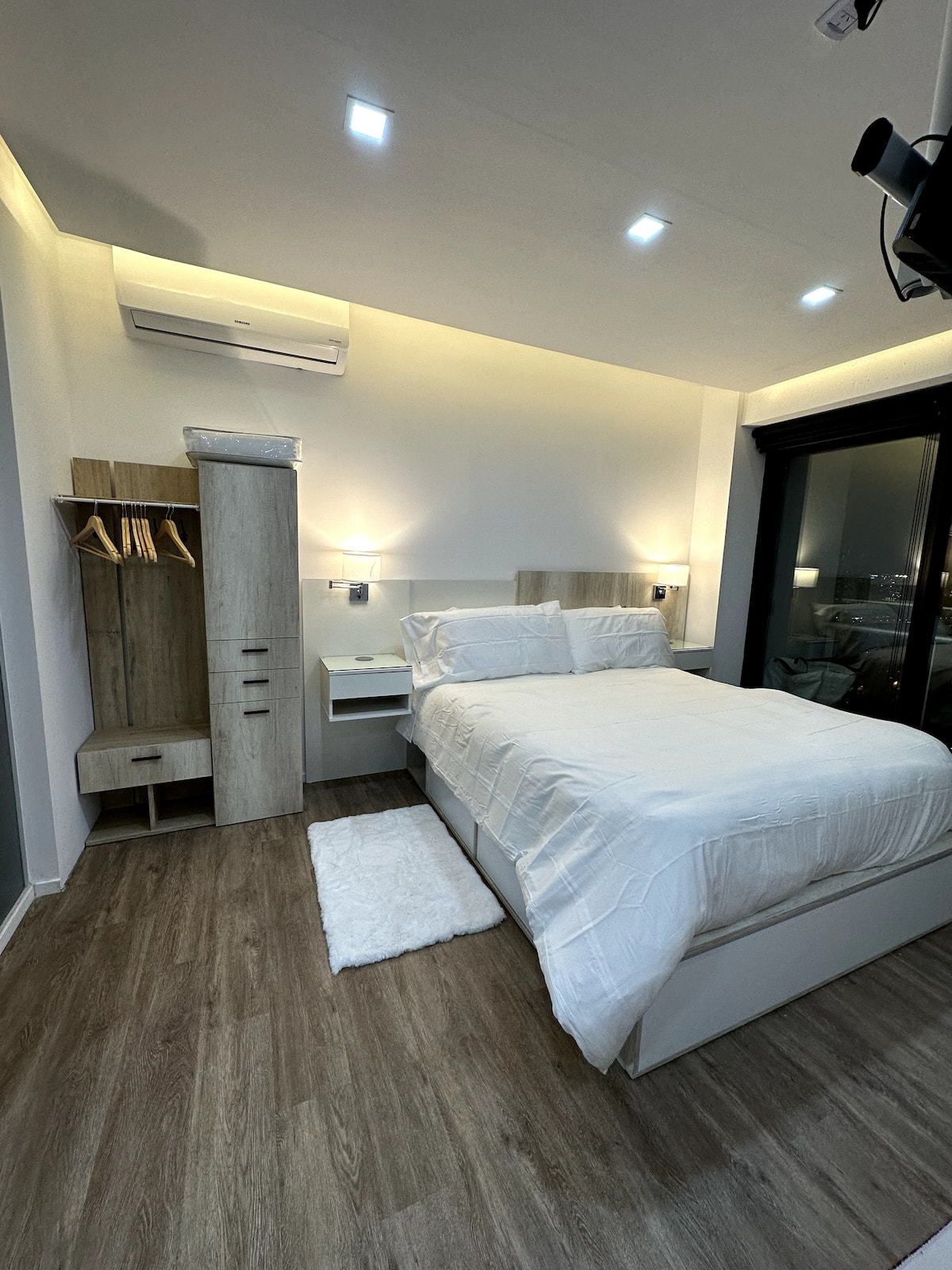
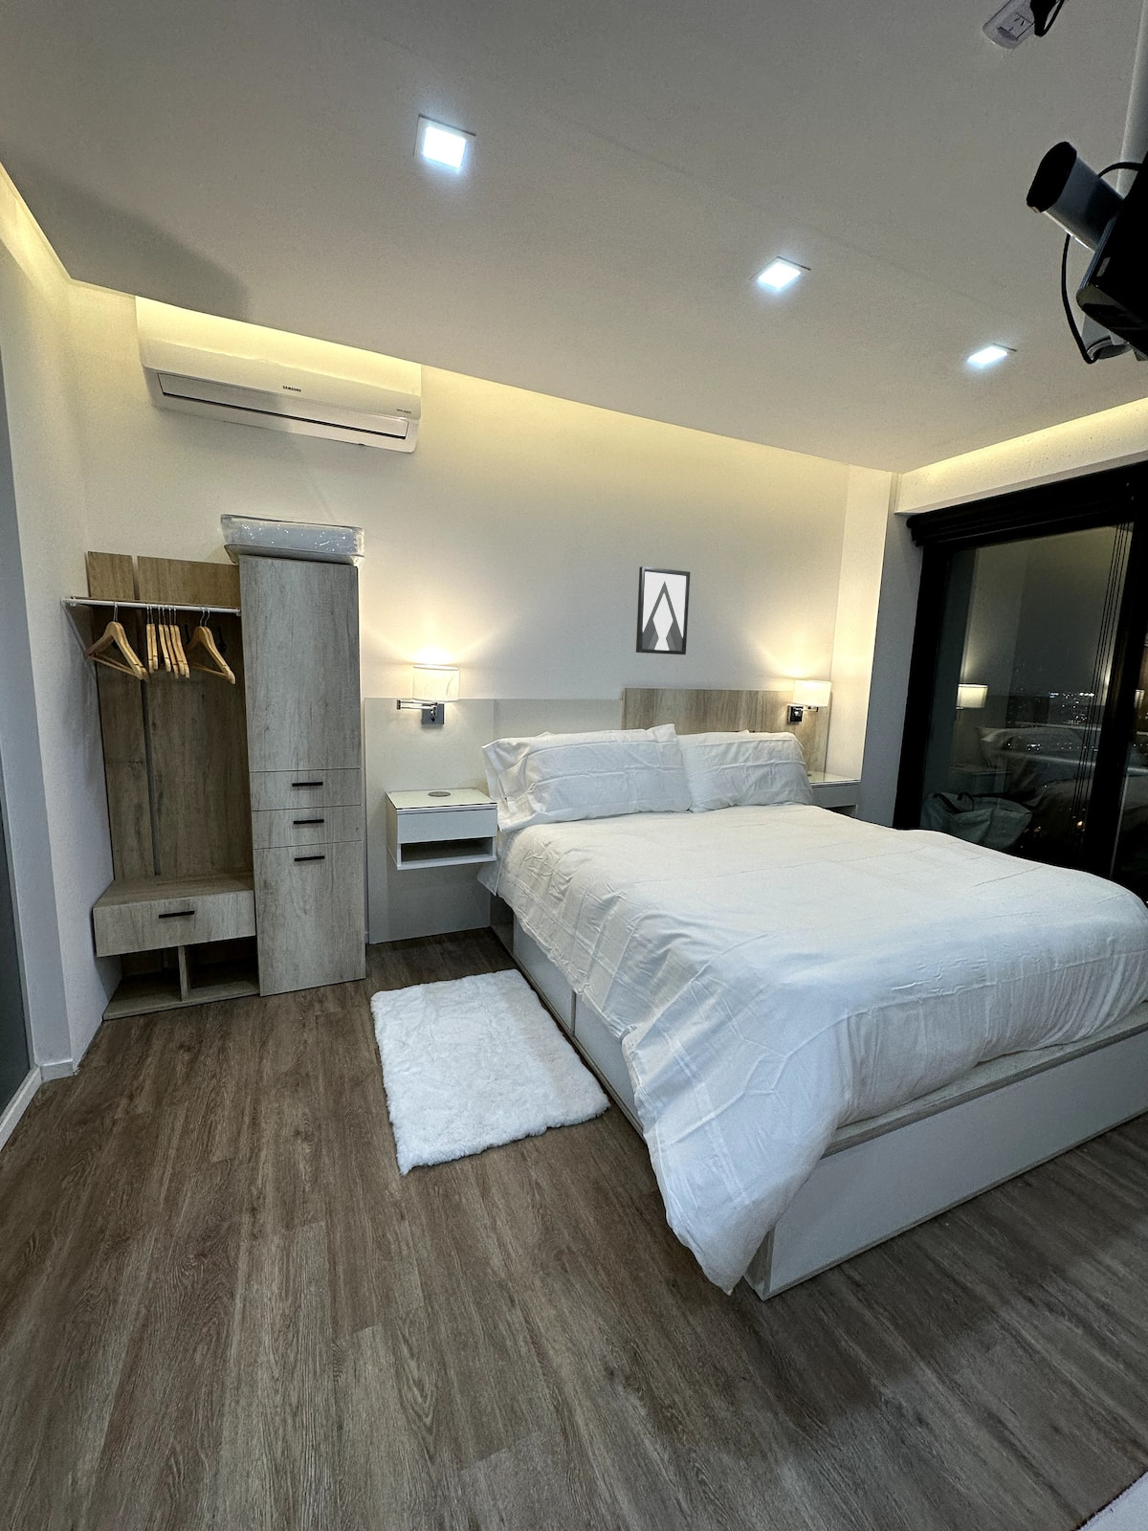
+ wall art (663, 611)
